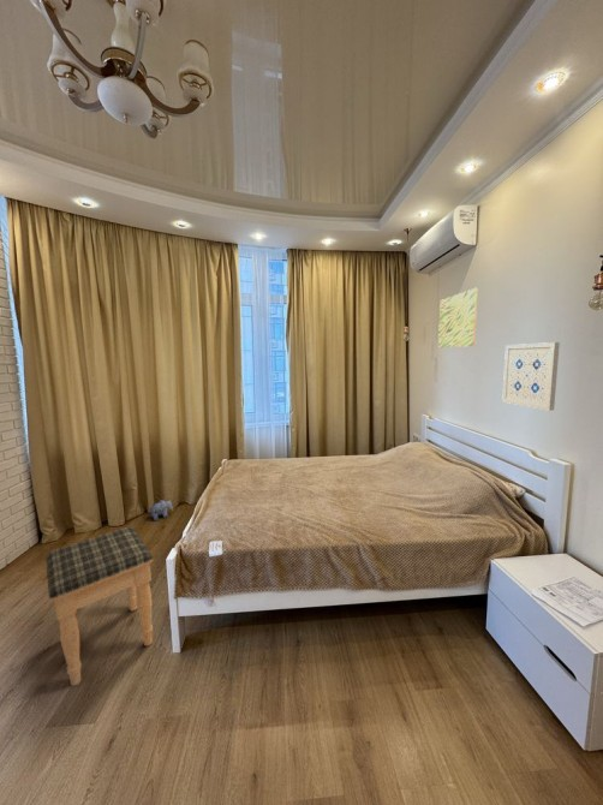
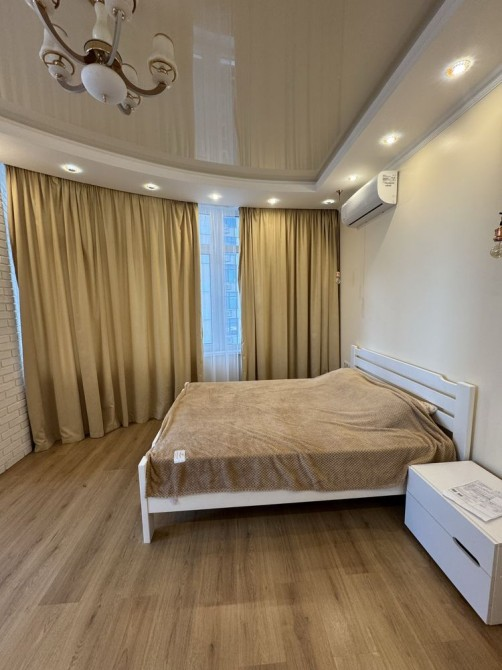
- wall art (455, 321)
- footstool (103, 596)
- plush toy (160, 508)
- wall art (527, 375)
